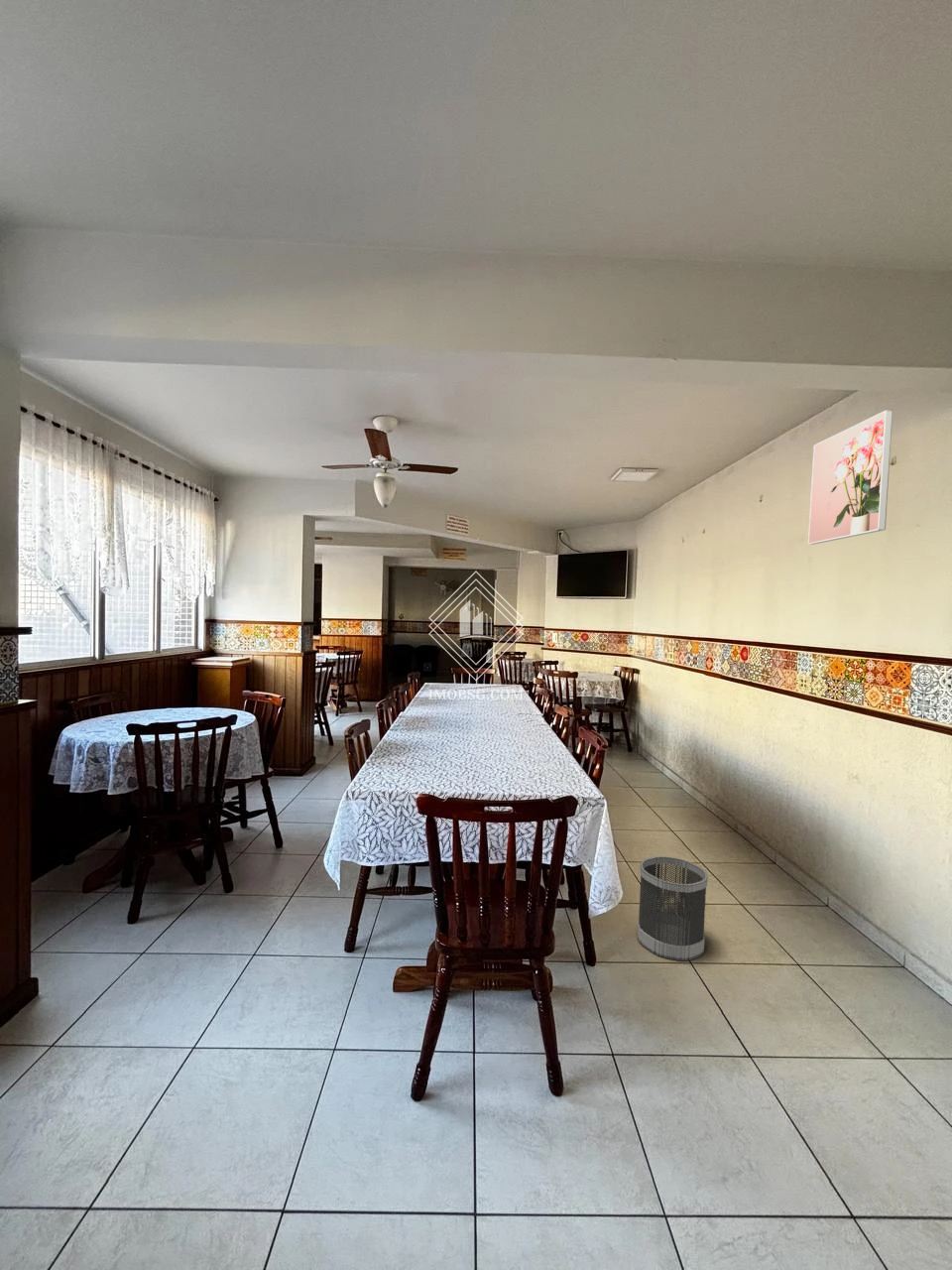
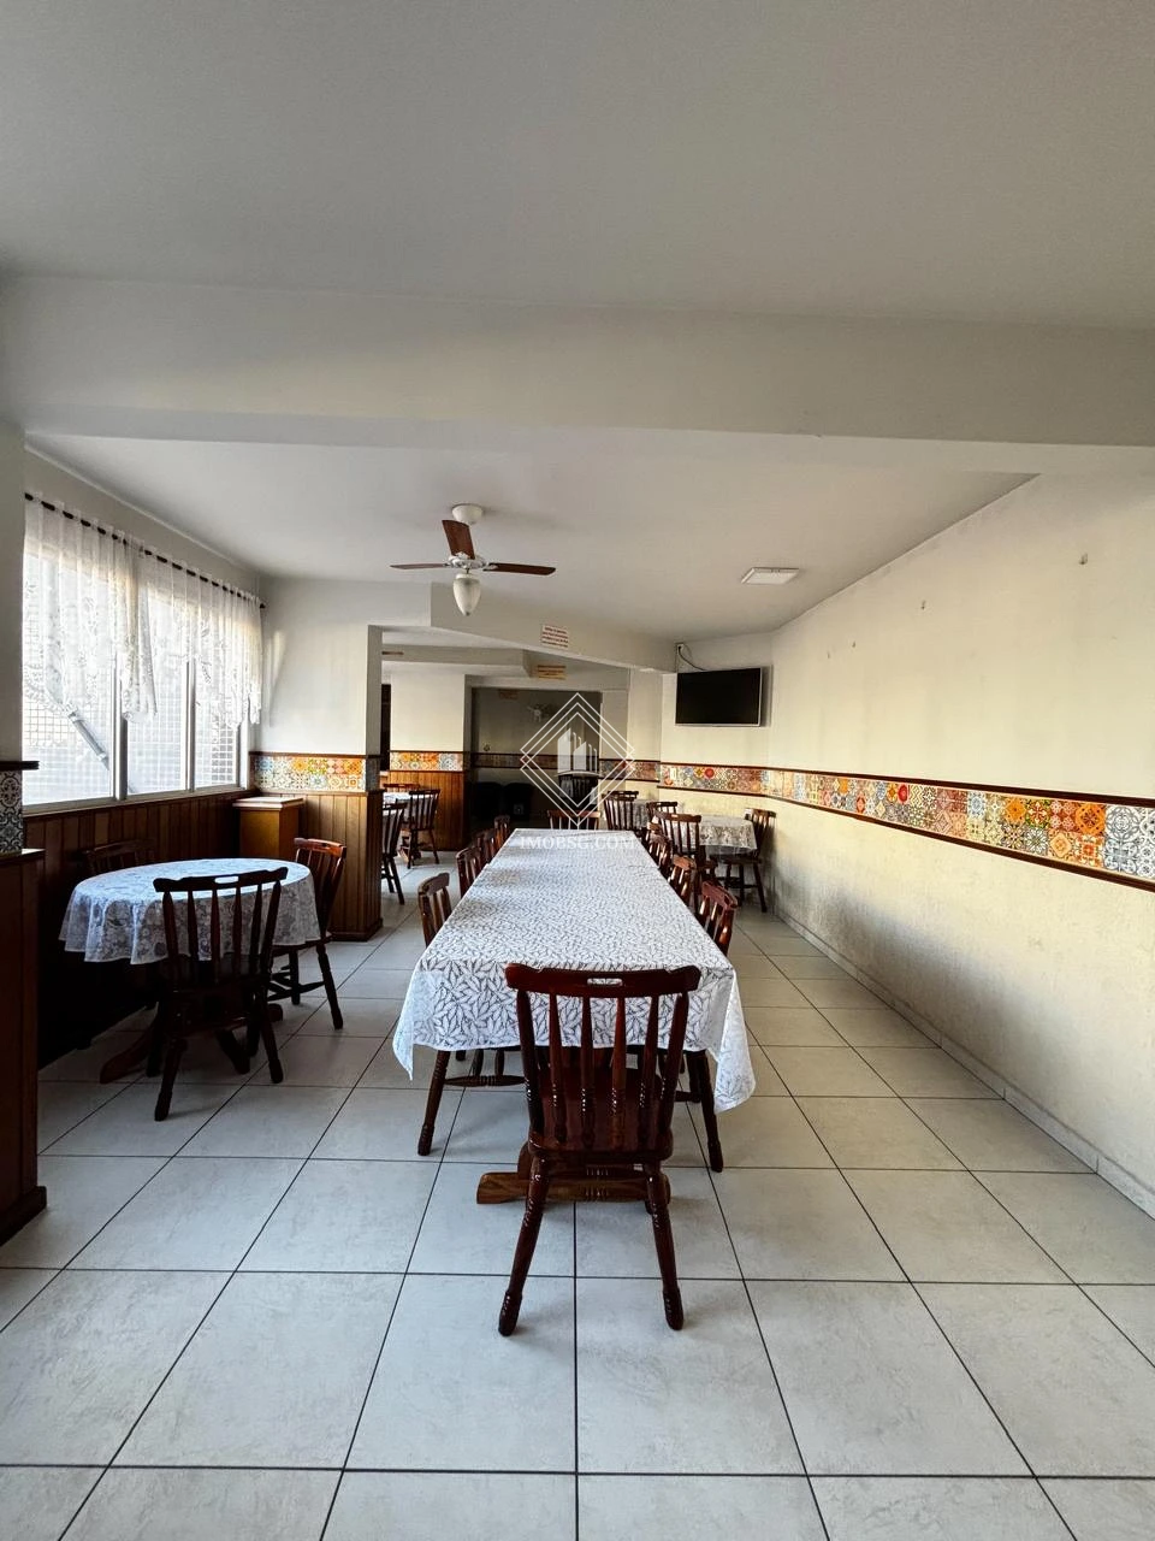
- wastebasket (671, 905)
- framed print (846, 483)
